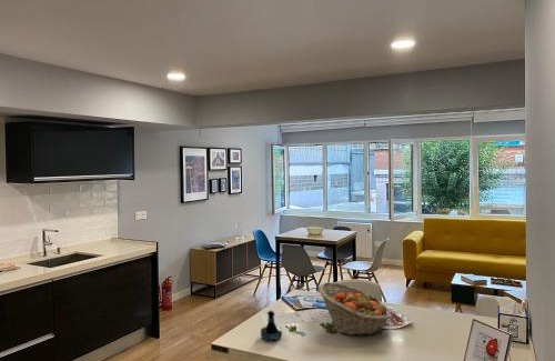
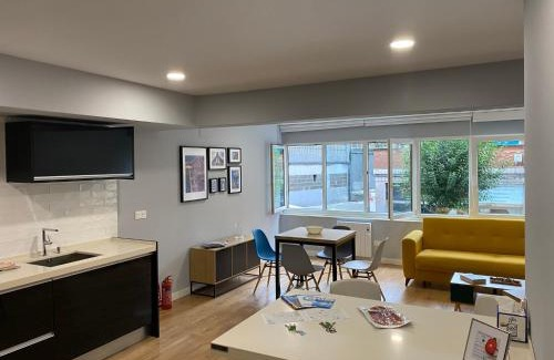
- fruit basket (353, 305)
- tequila bottle (271, 324)
